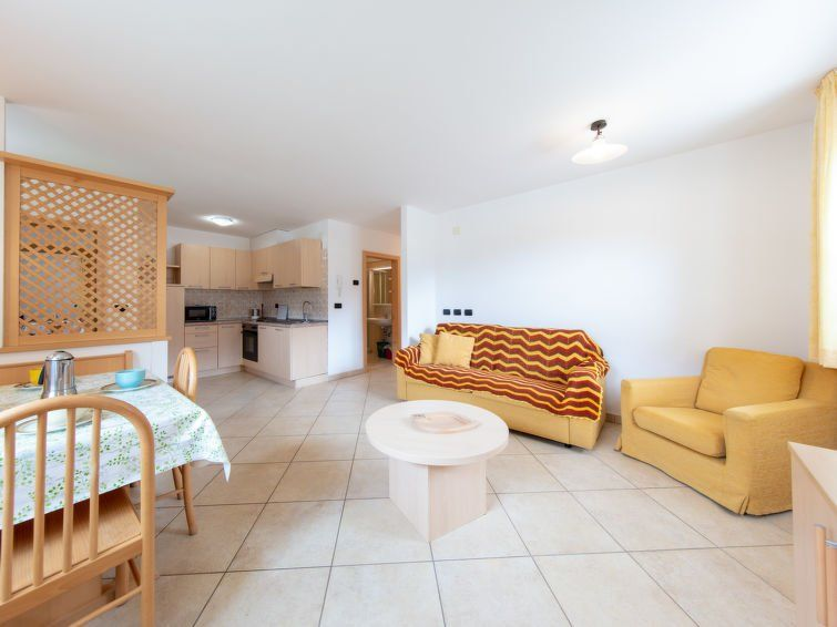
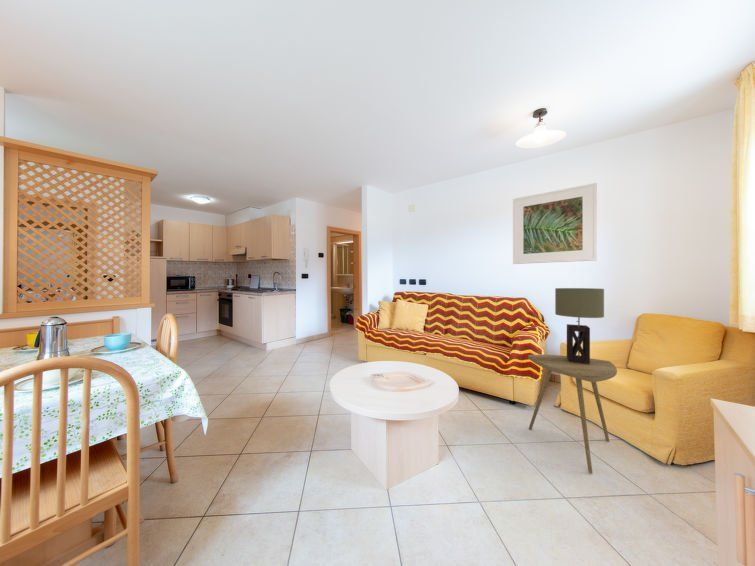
+ table lamp (578, 324)
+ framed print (551, 227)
+ side table (579, 404)
